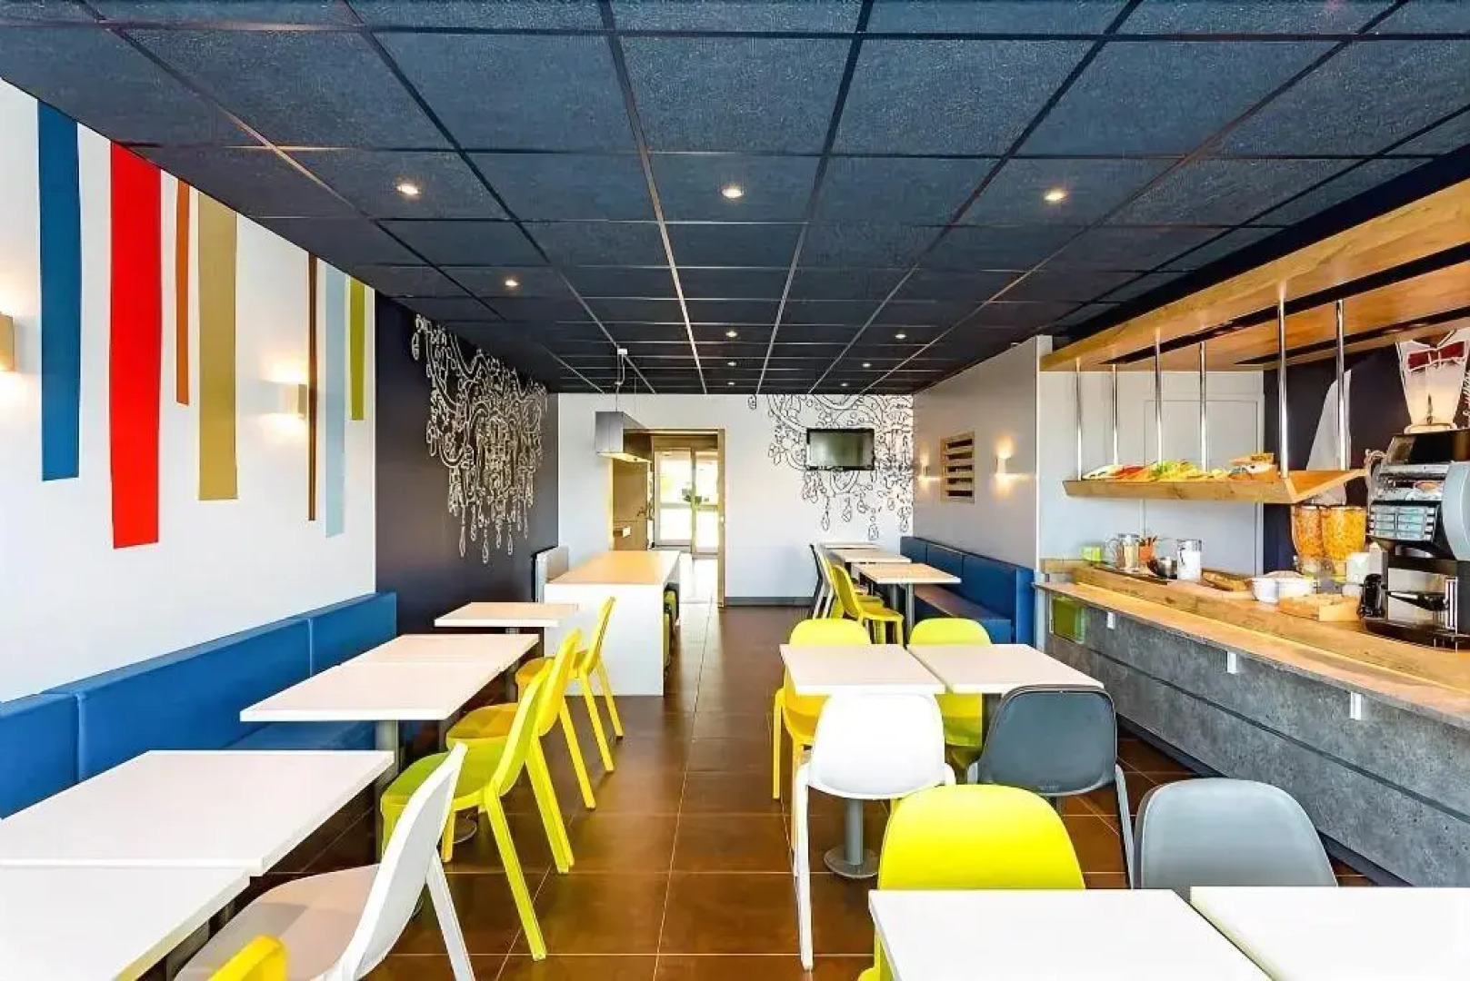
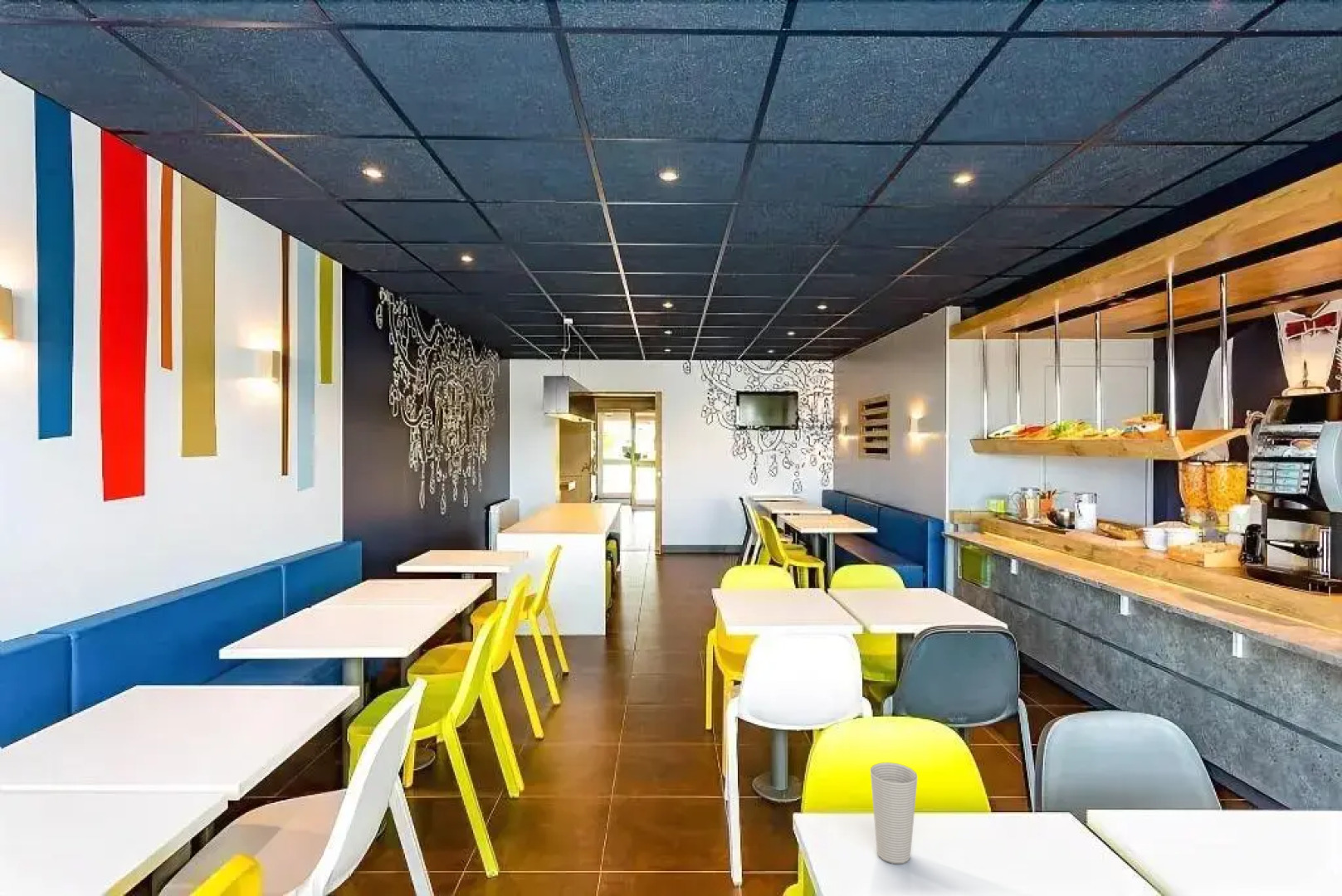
+ cup (893, 813)
